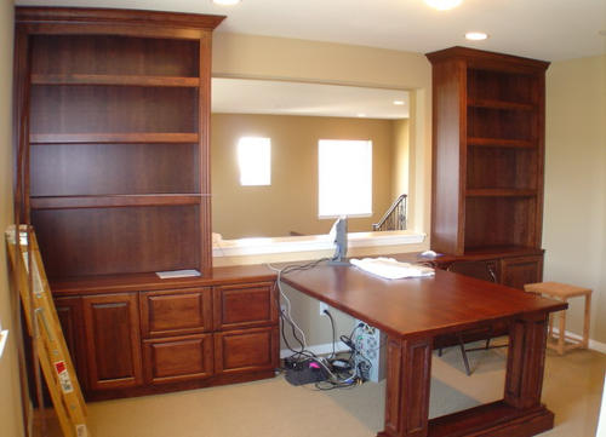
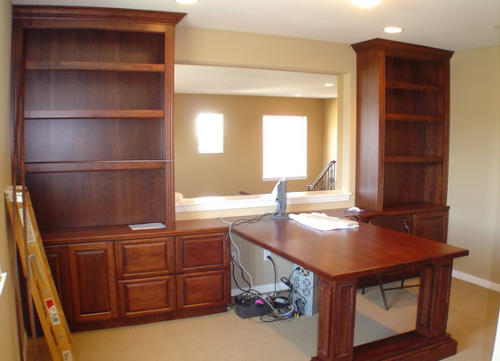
- side table (553, 316)
